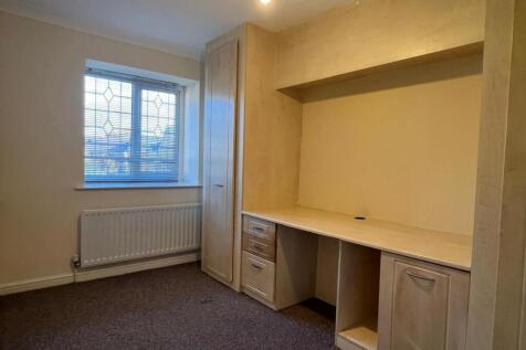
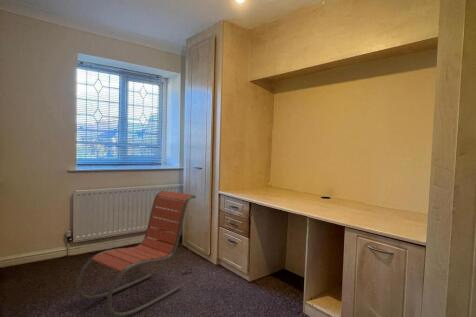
+ lounge chair (141, 246)
